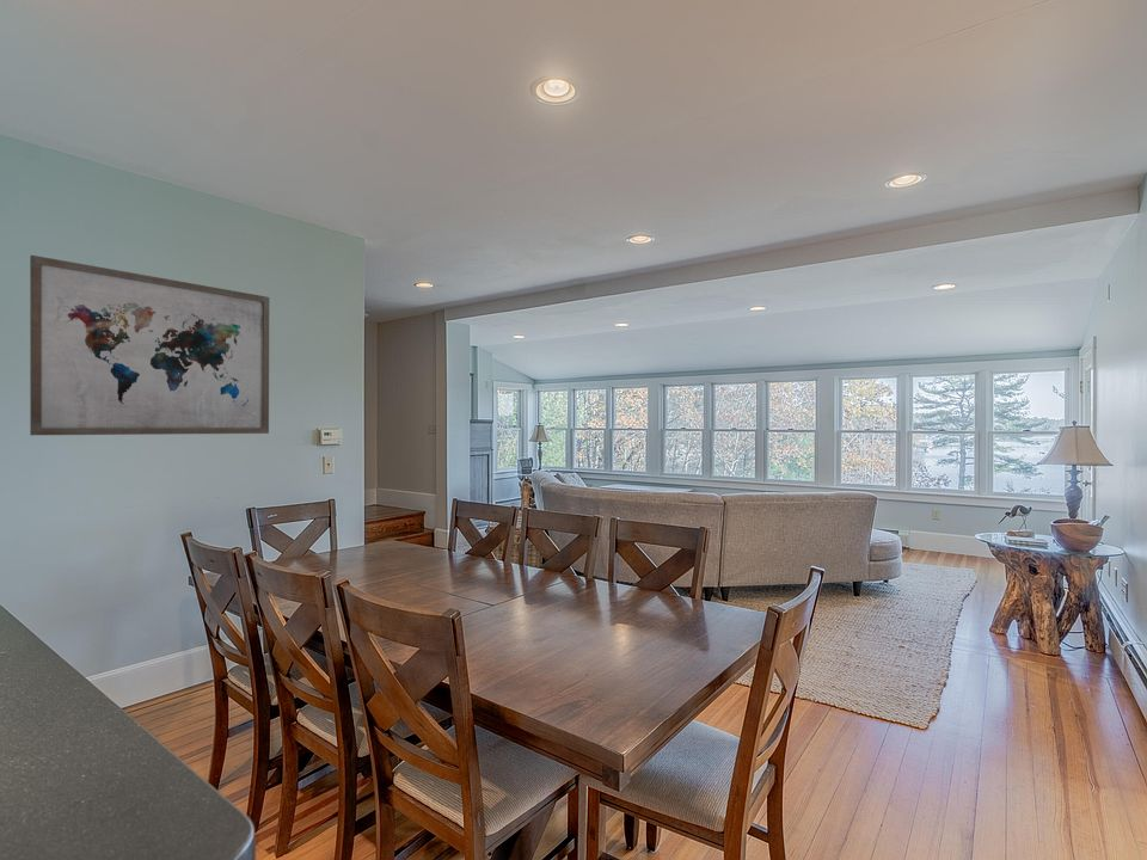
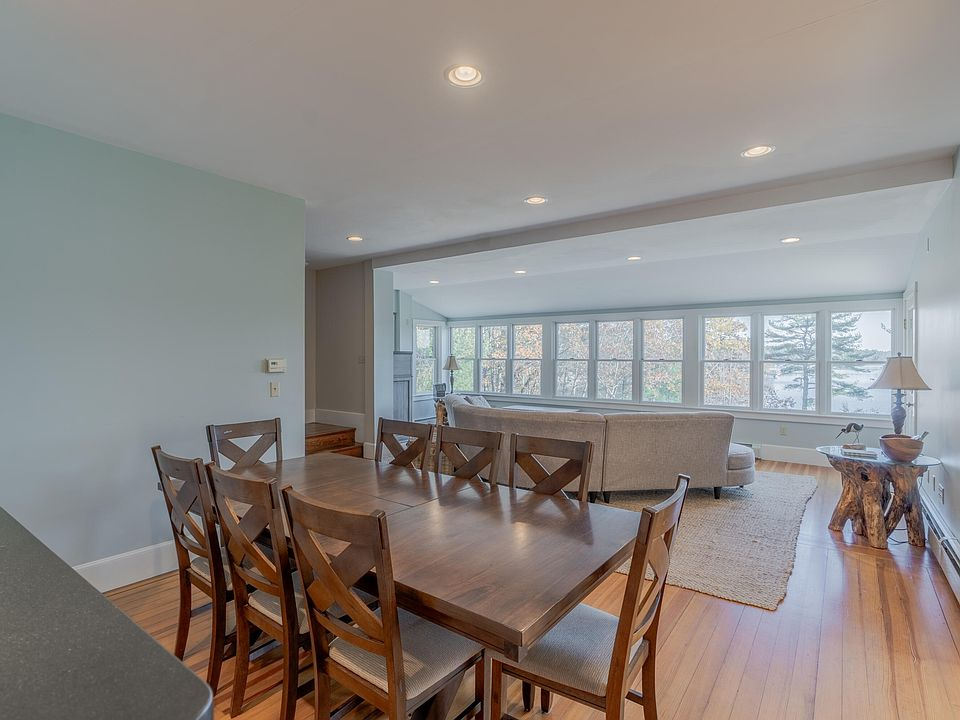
- wall art (165, 356)
